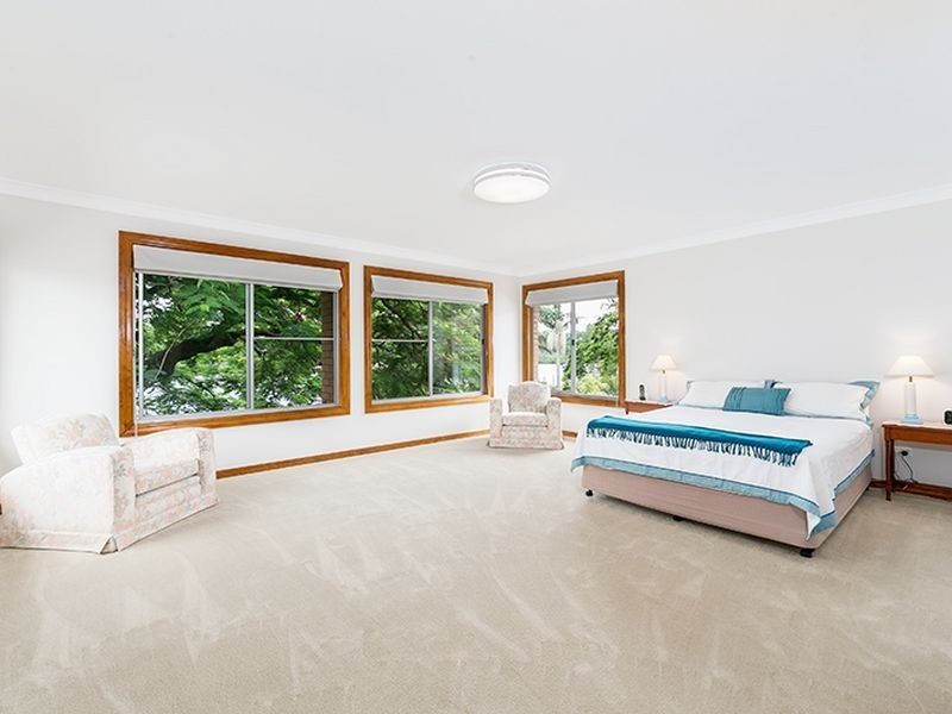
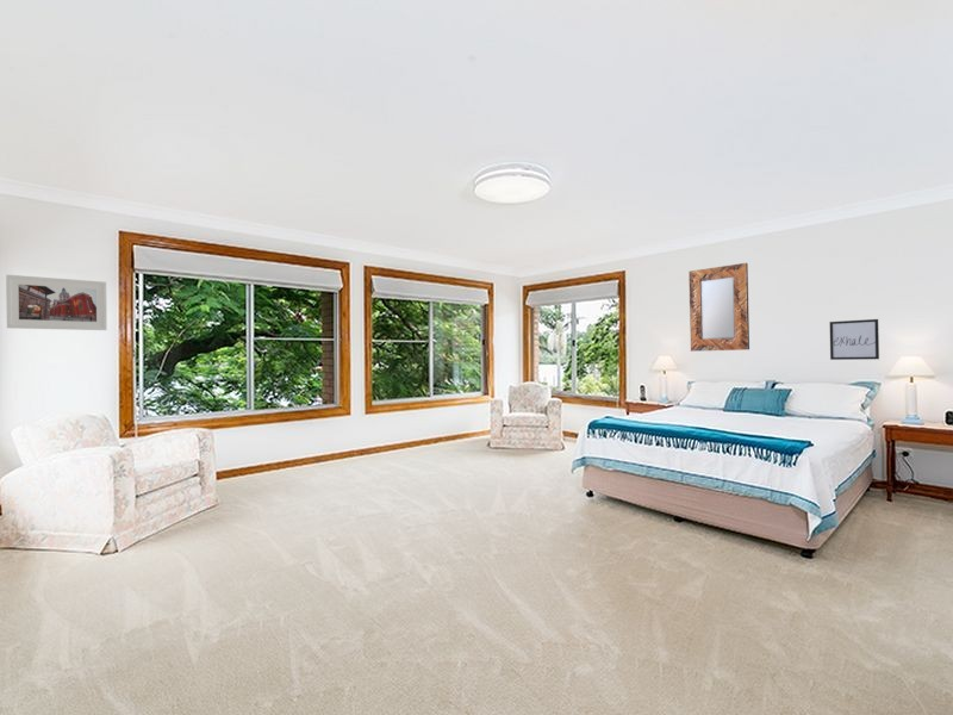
+ home mirror (717, 309)
+ wall art (853, 340)
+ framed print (58, 304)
